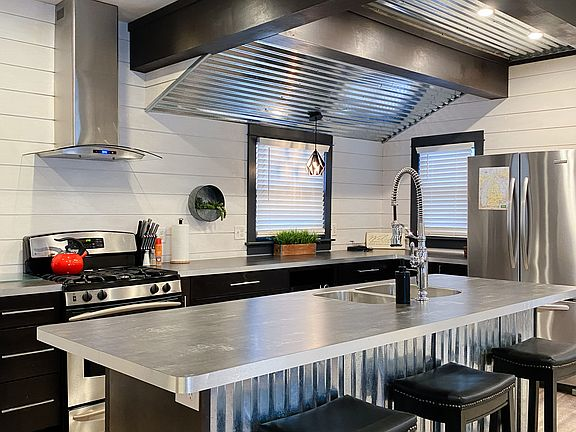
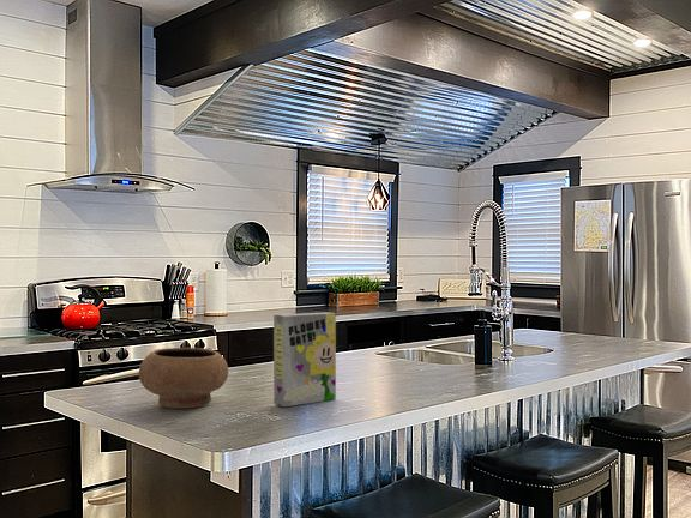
+ cereal box (305, 357)
+ bowl (184, 377)
